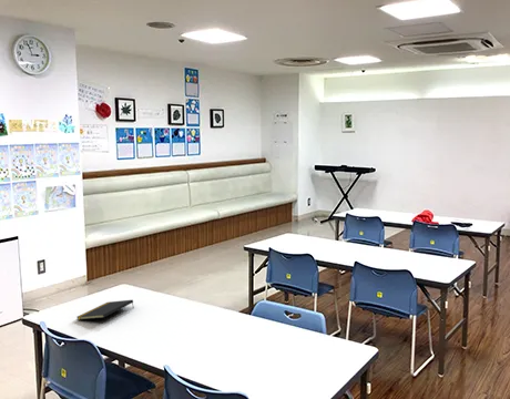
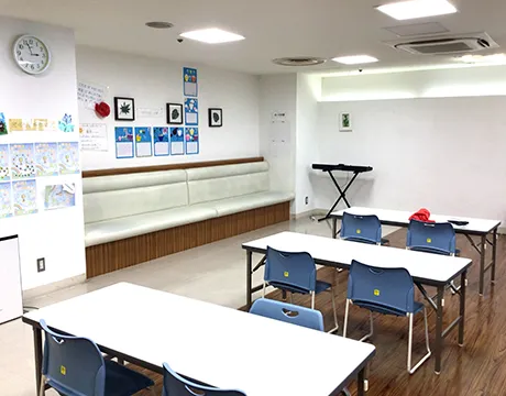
- notepad (105, 309)
